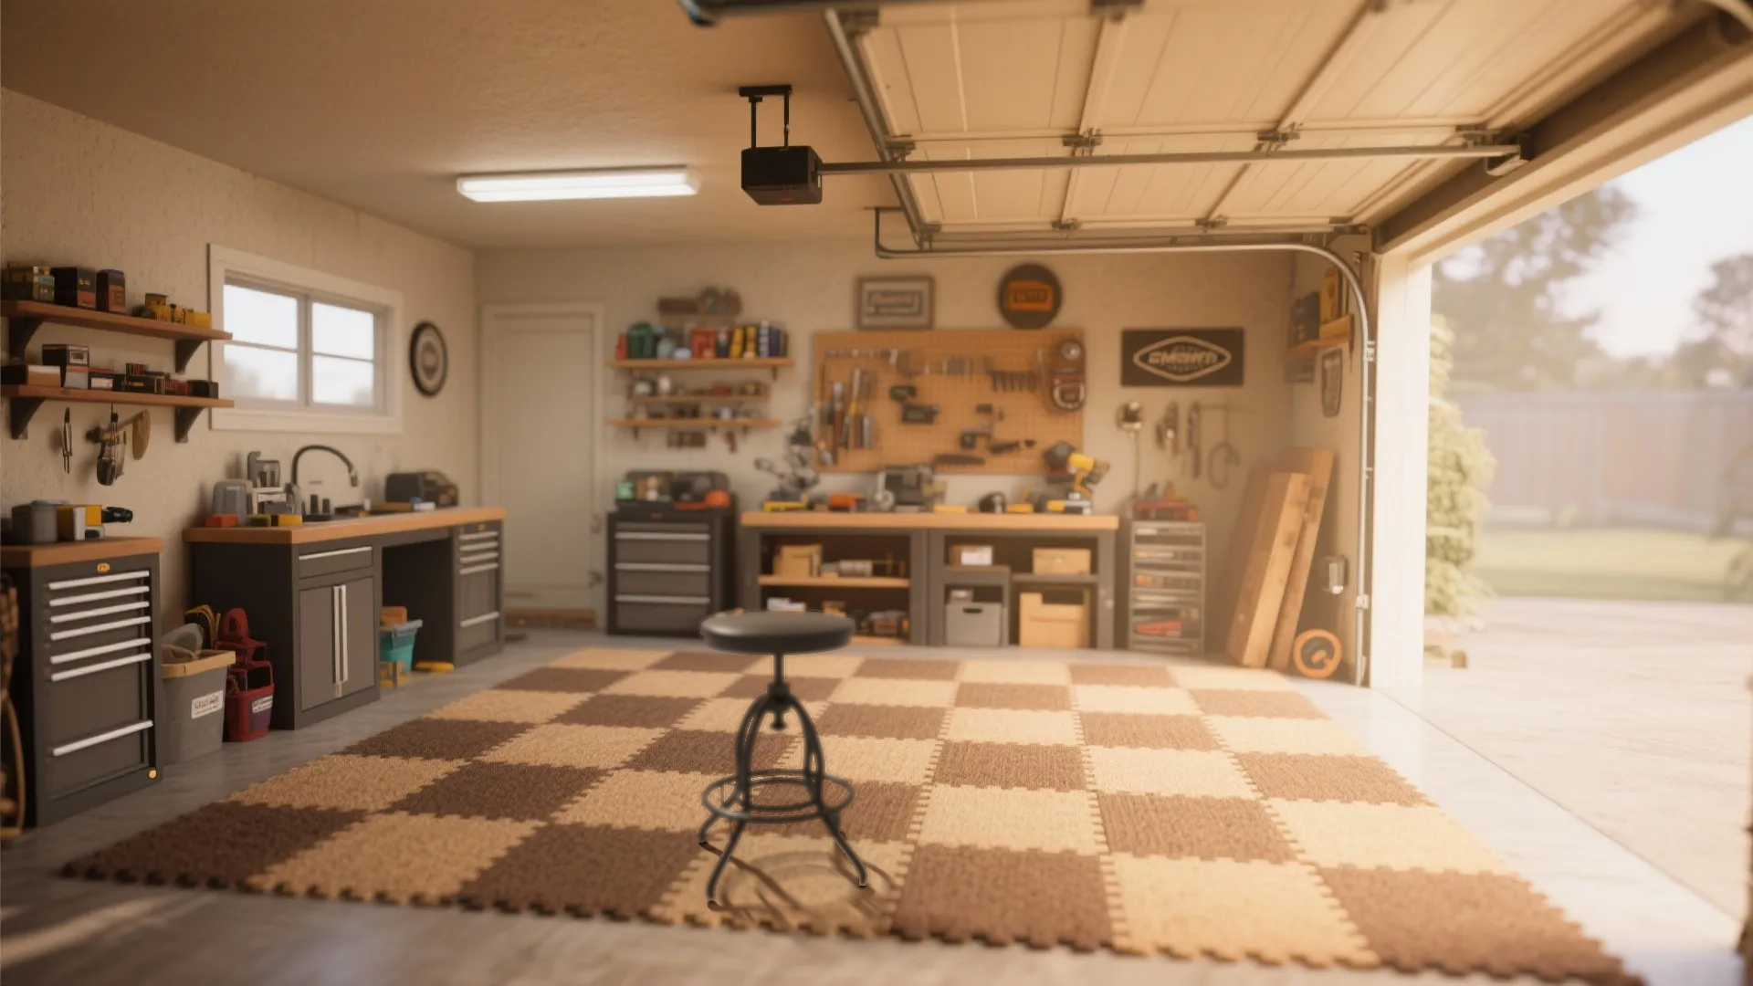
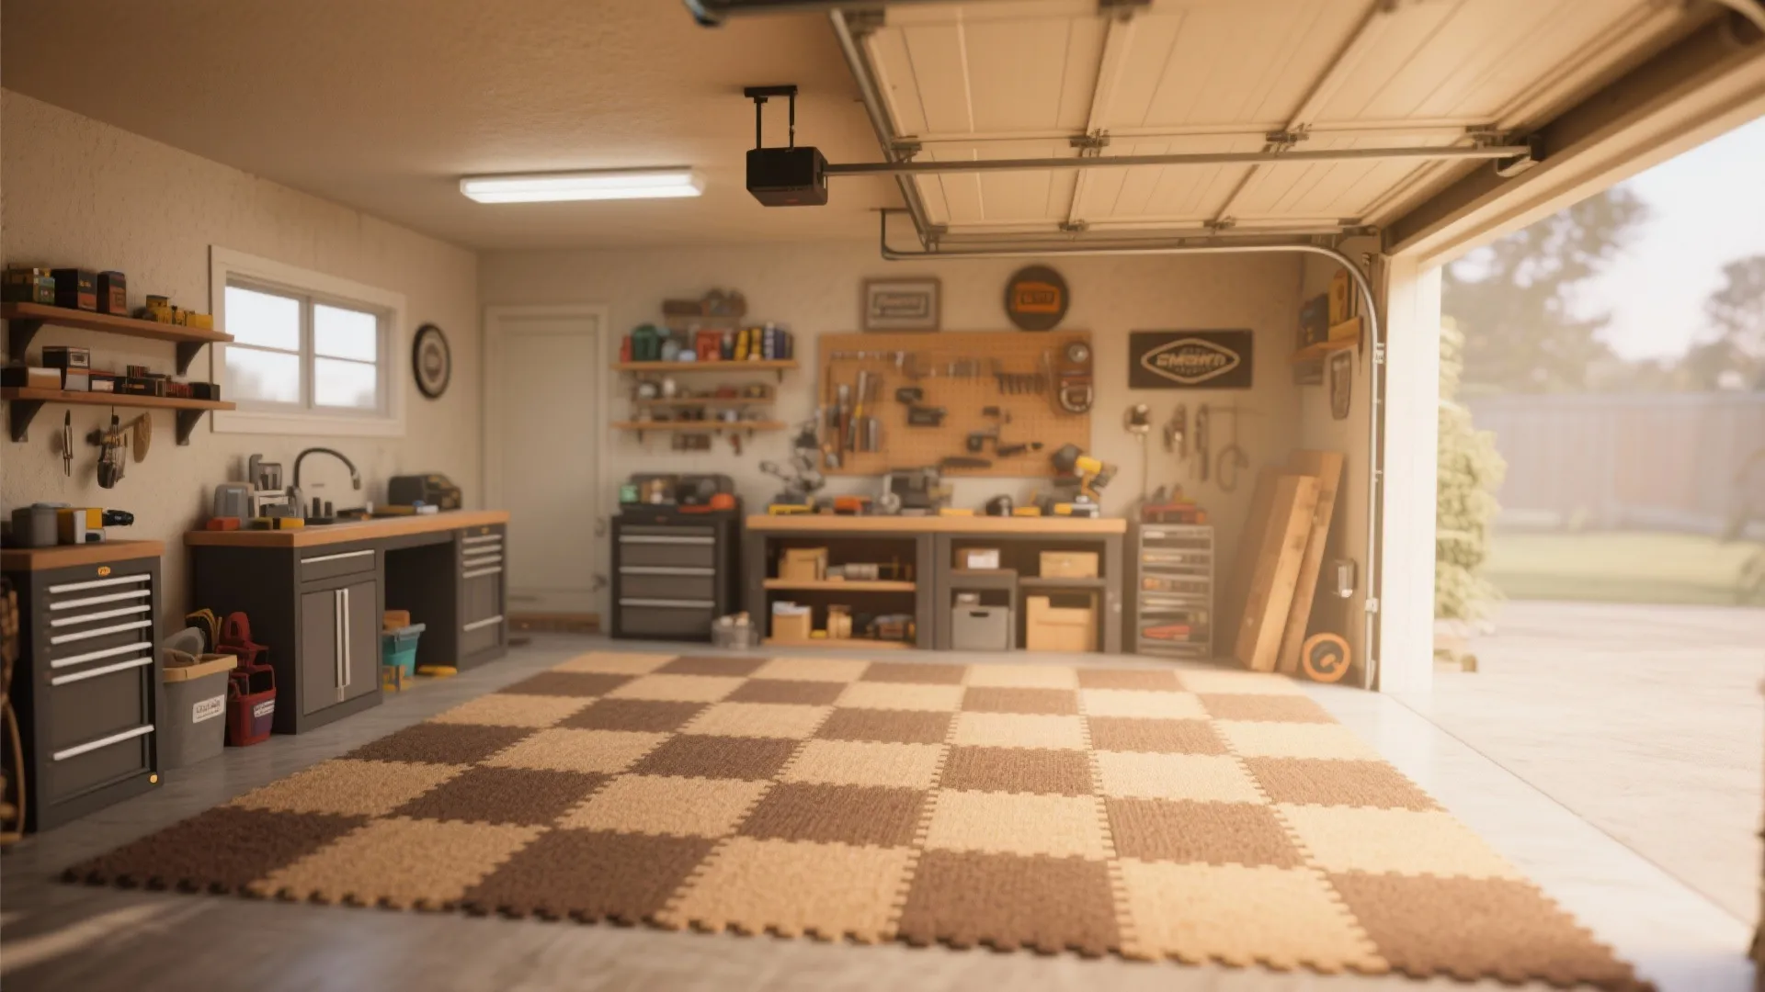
- stool (778, 731)
